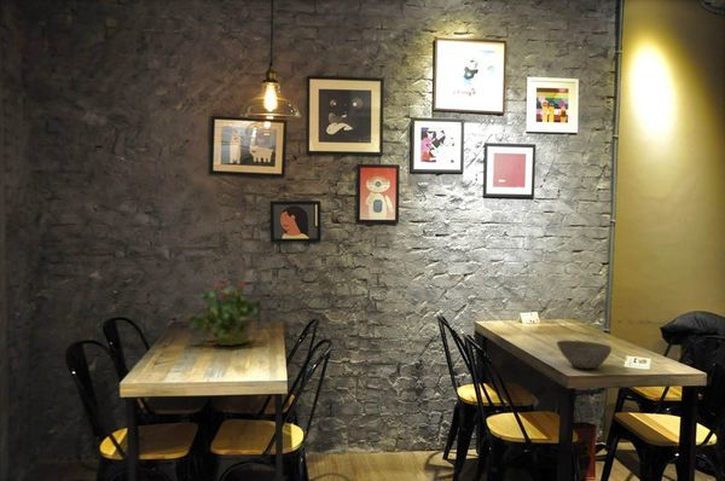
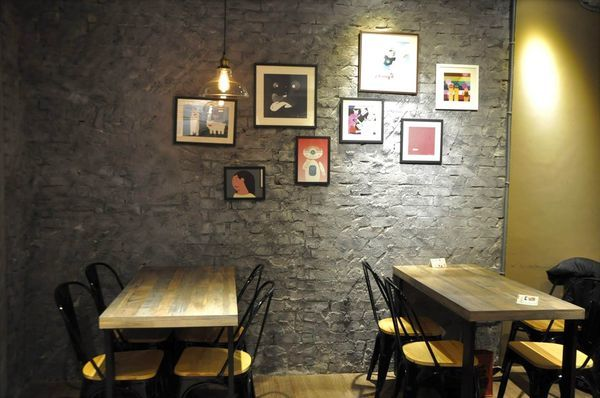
- bowl (582, 355)
- potted plant (226, 312)
